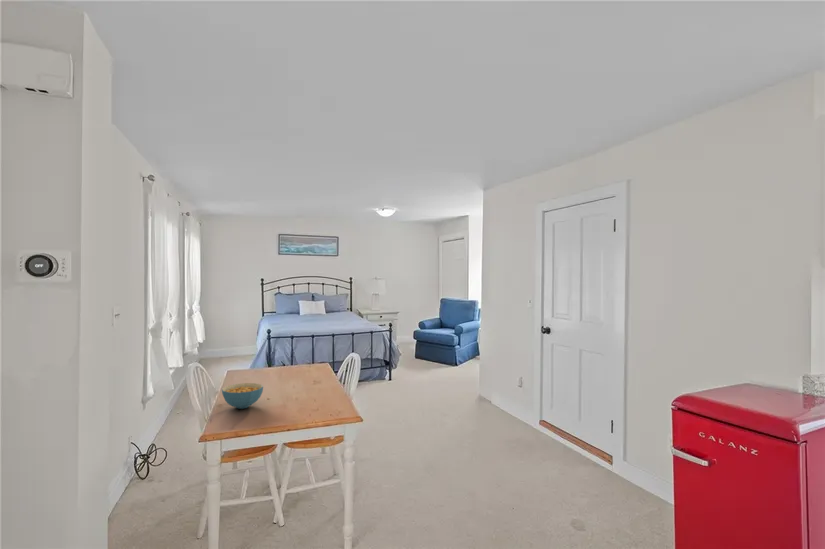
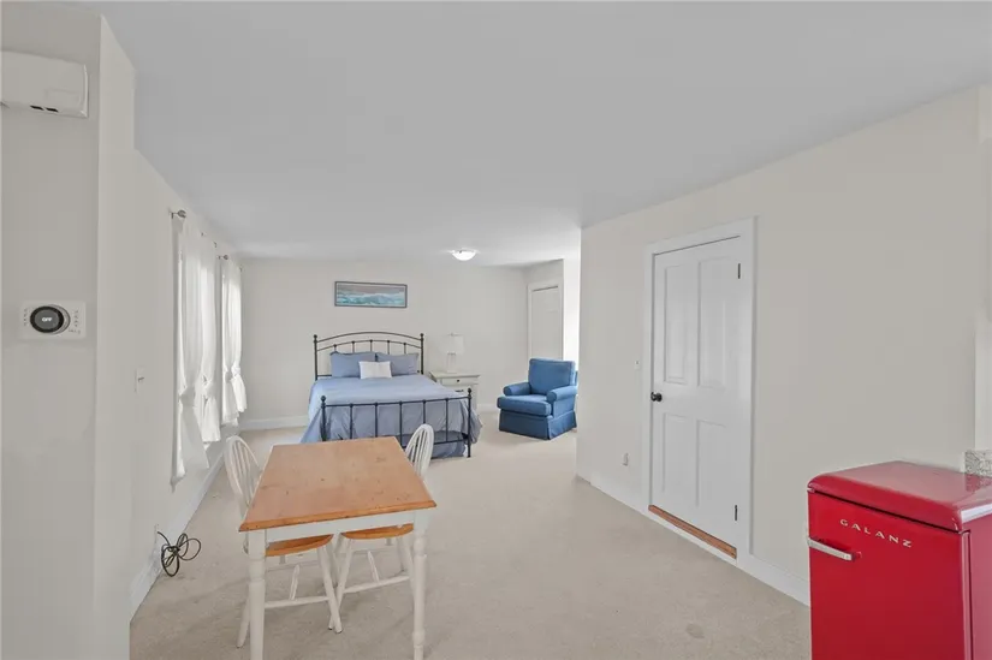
- cereal bowl (242, 397)
